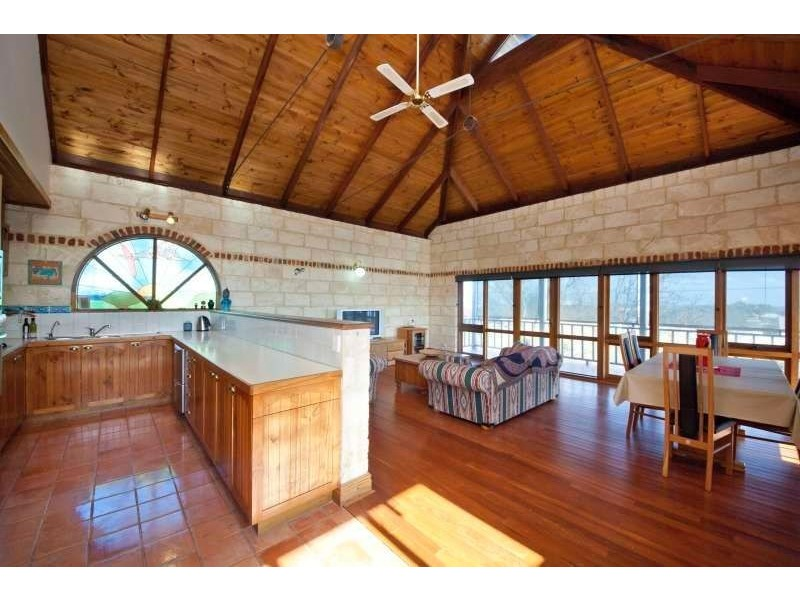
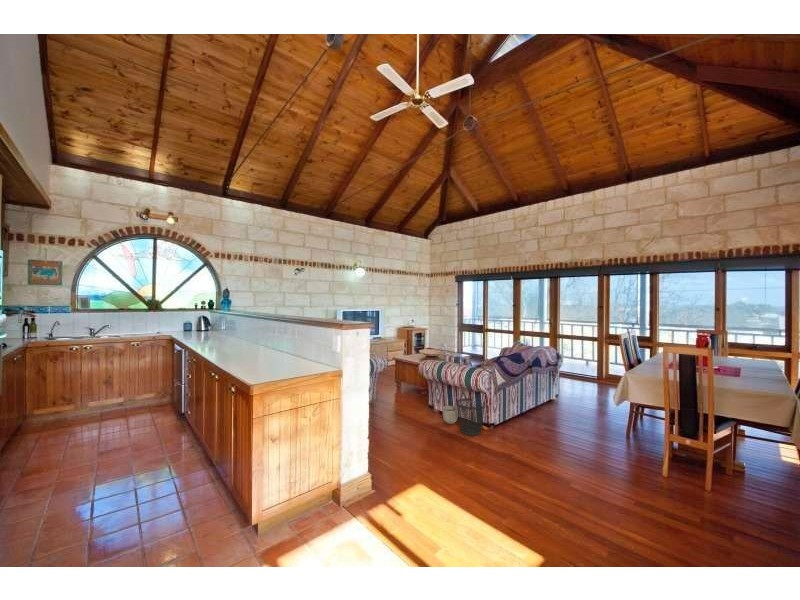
+ wastebasket (470, 417)
+ planter (450, 415)
